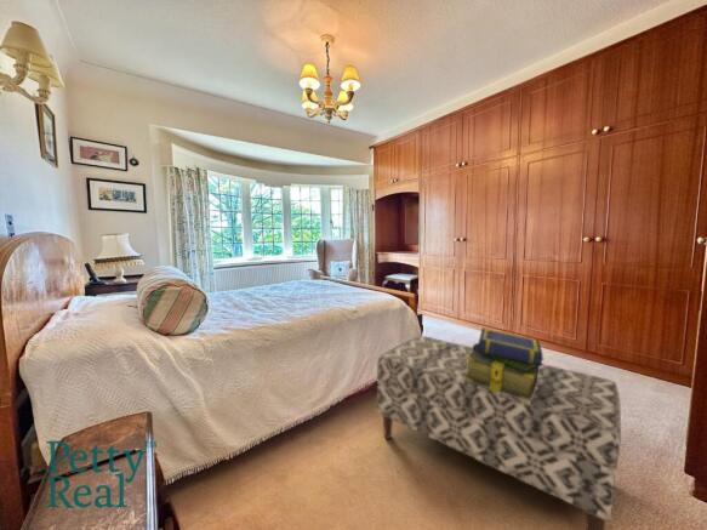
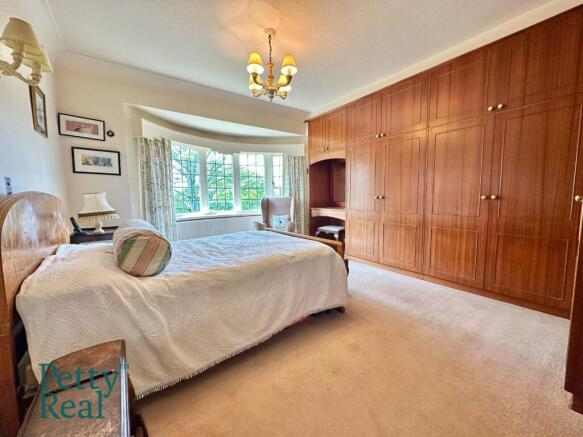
- stack of books (504, 359)
- bench (483, 412)
